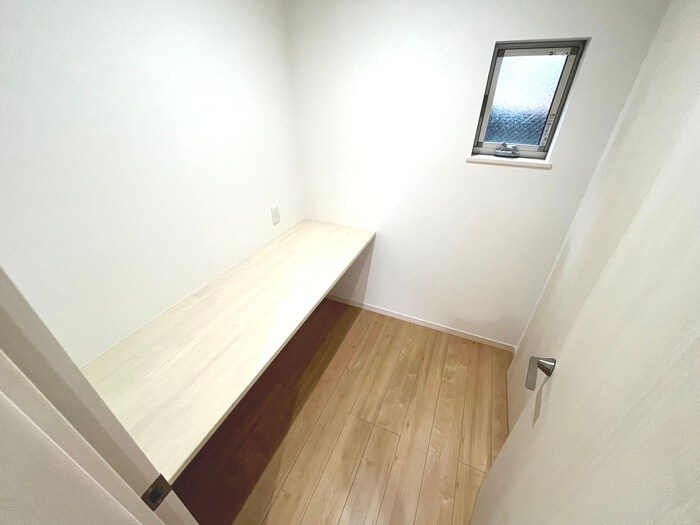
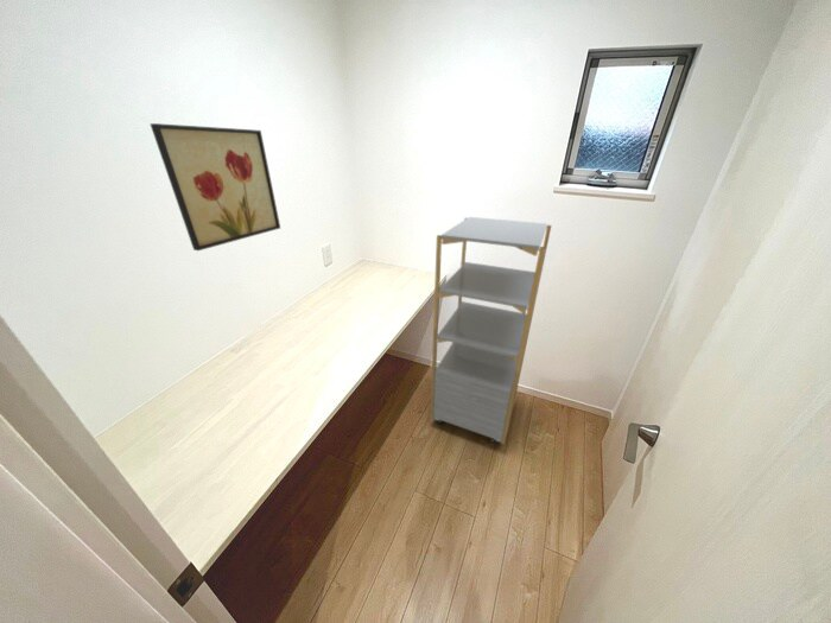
+ wall art (227, 186)
+ shelving unit (487, 330)
